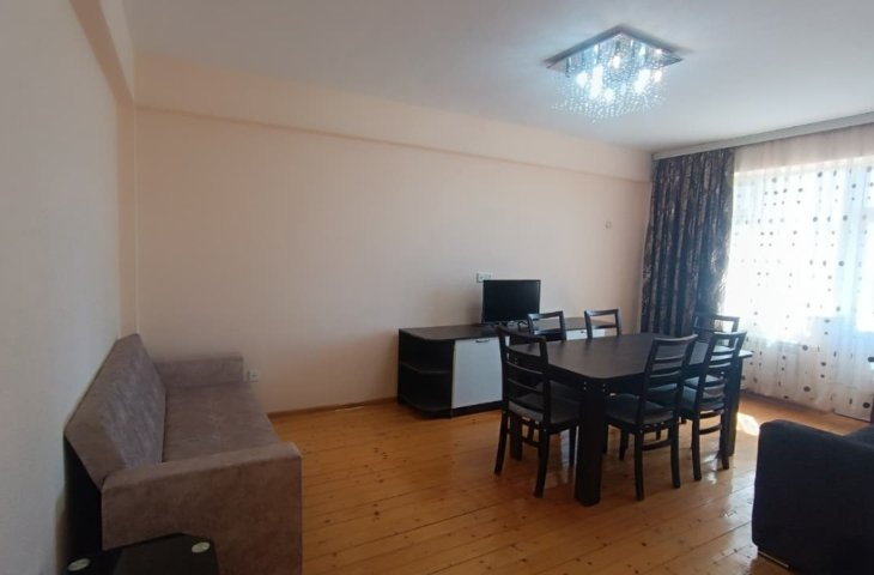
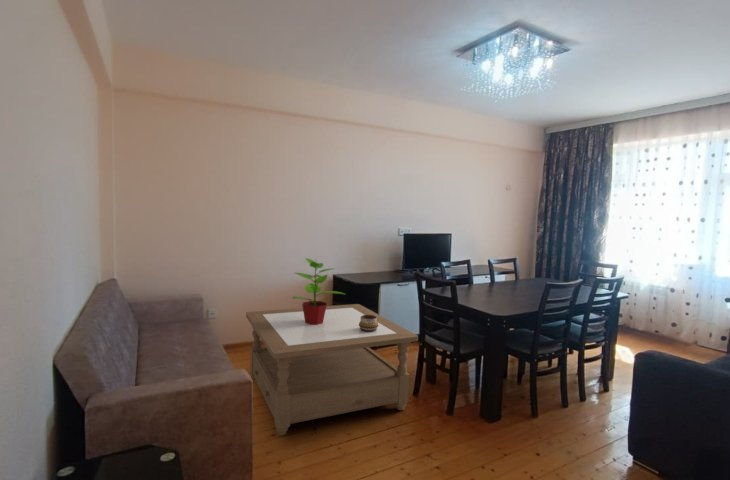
+ decorative bowl (368, 323)
+ coffee table (324, 358)
+ potted plant (314, 288)
